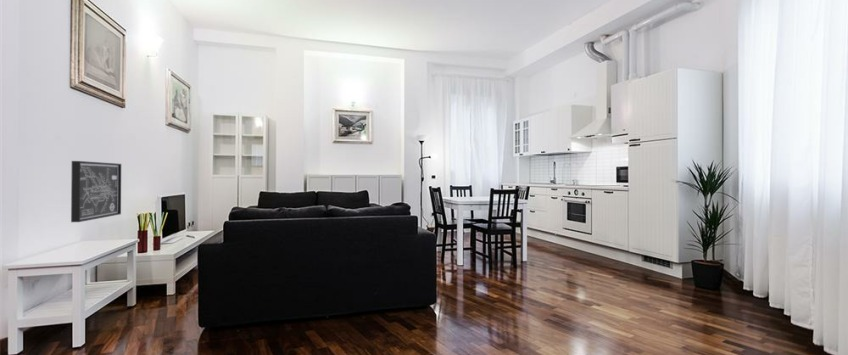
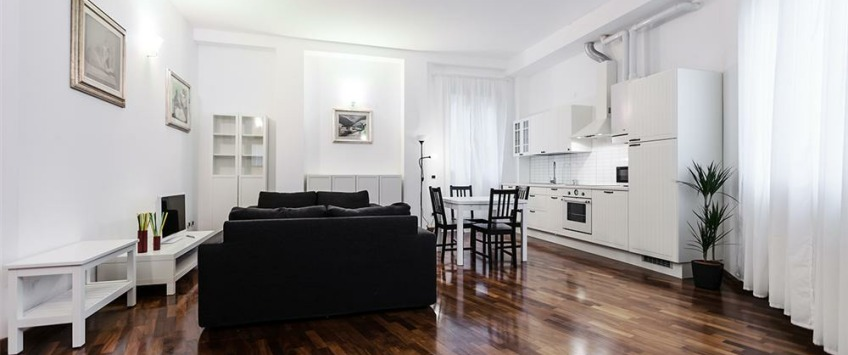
- wall art (98, 190)
